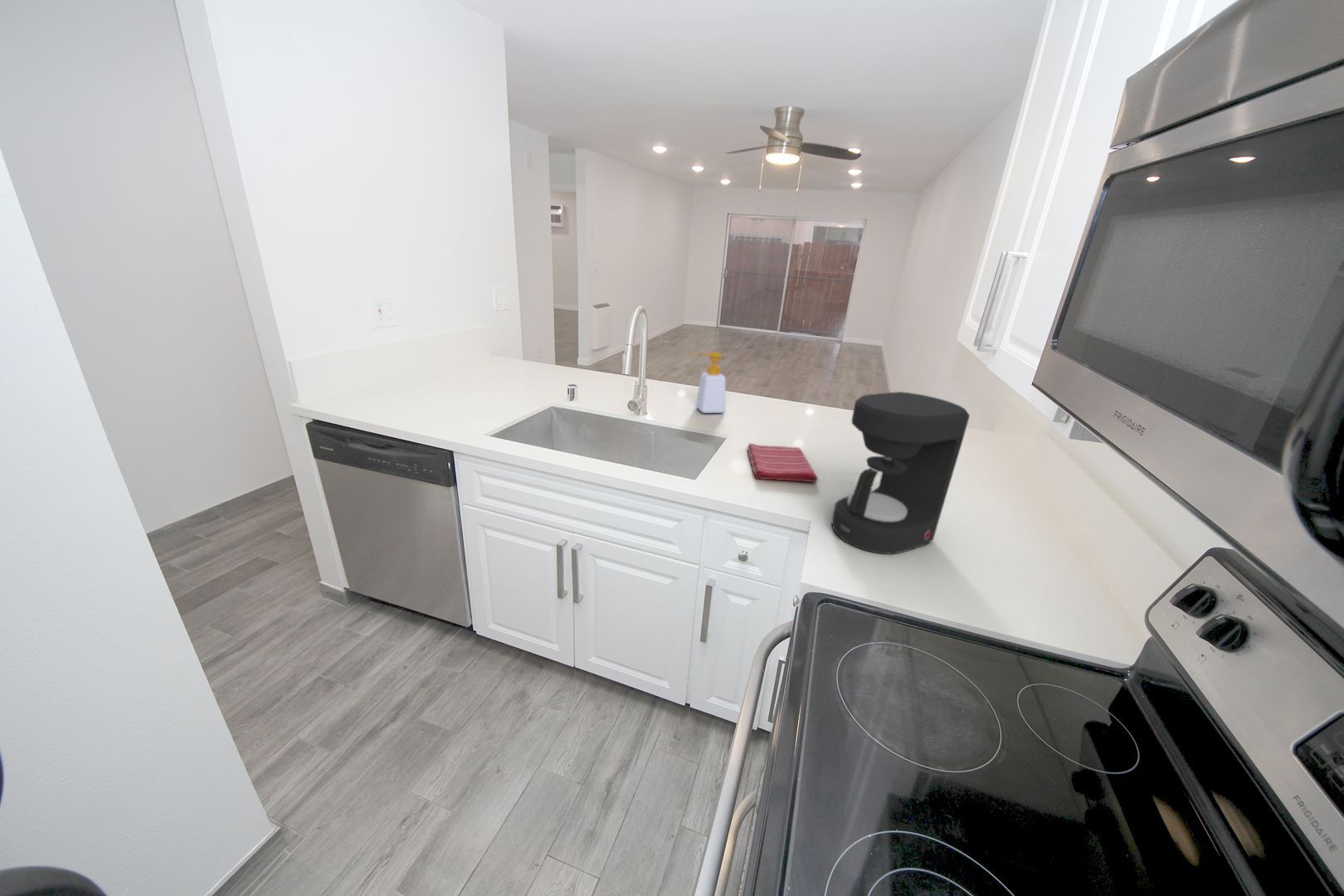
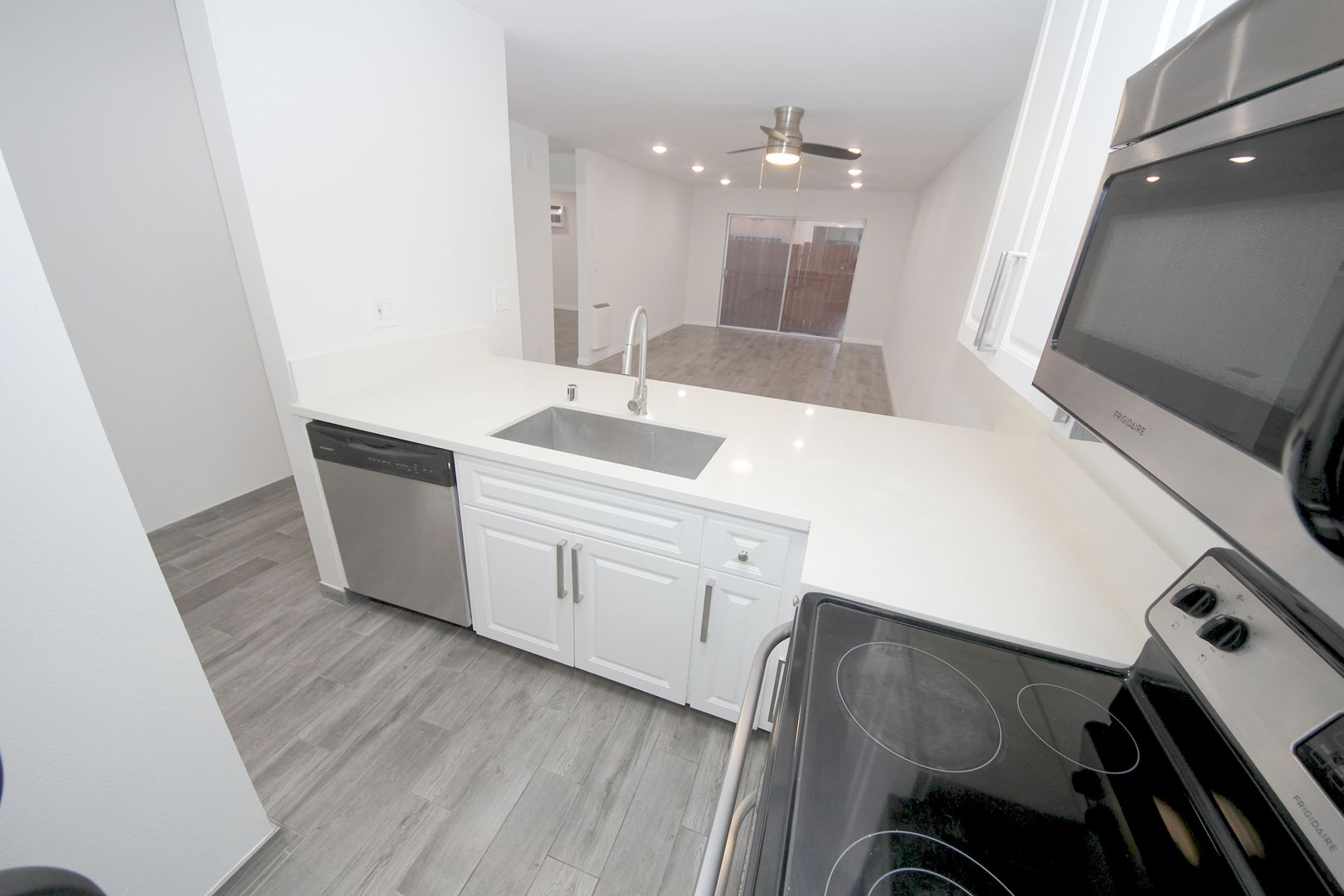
- dish towel (780, 461)
- coffee maker (894, 470)
- soap bottle (707, 382)
